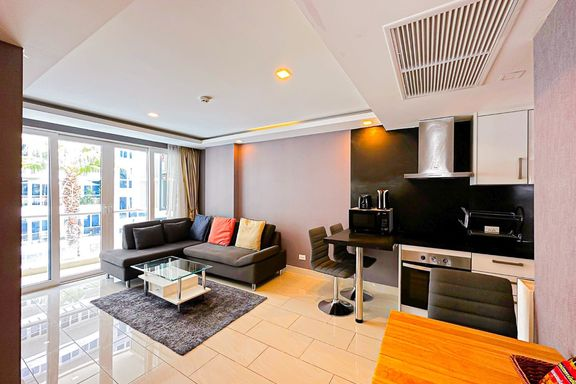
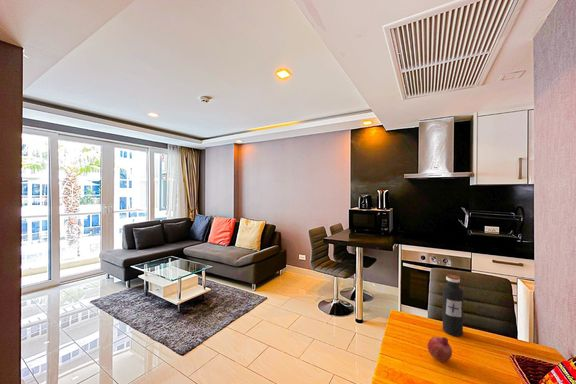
+ water bottle (452, 304)
+ fruit (439, 347)
